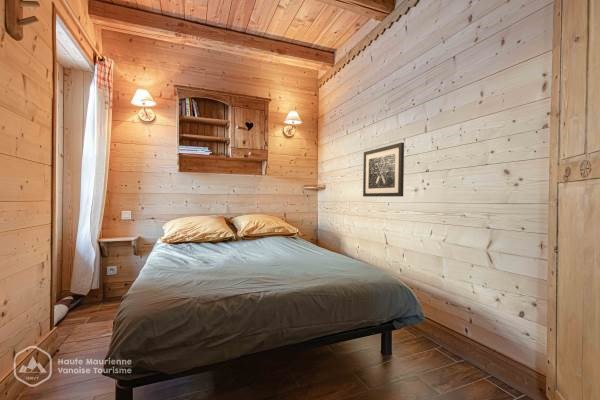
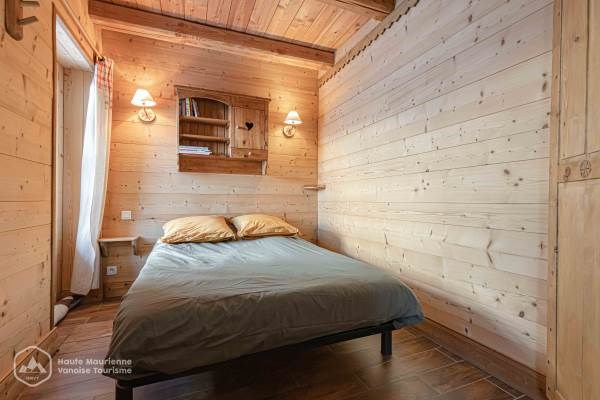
- wall art (381, 172)
